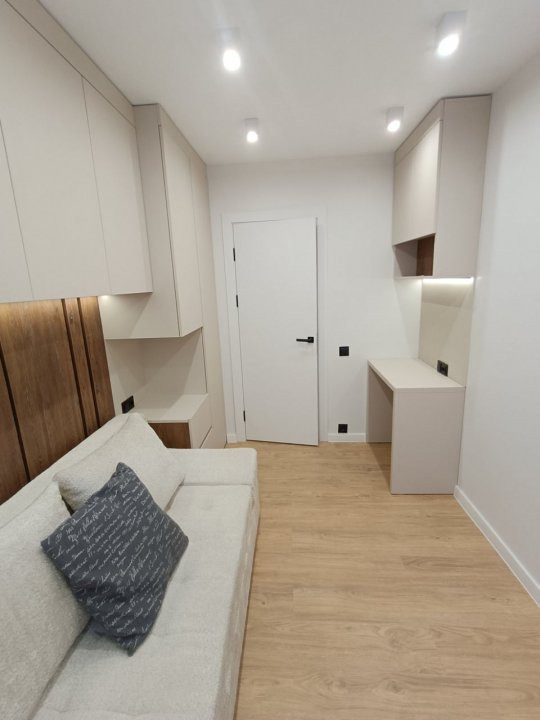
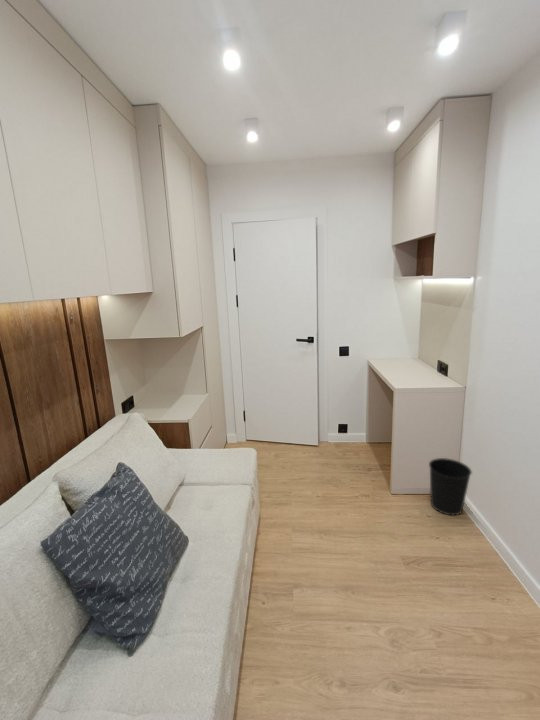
+ wastebasket (448, 487)
